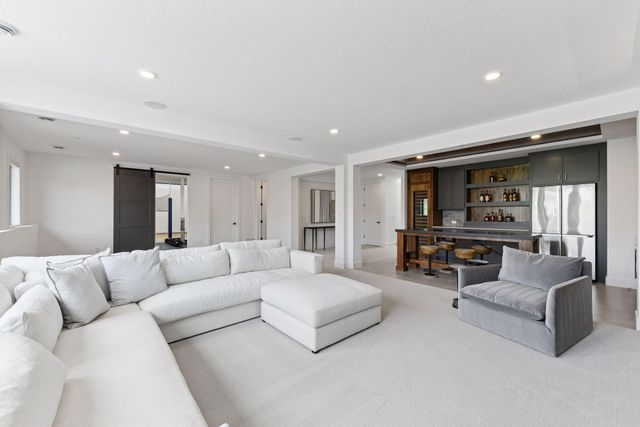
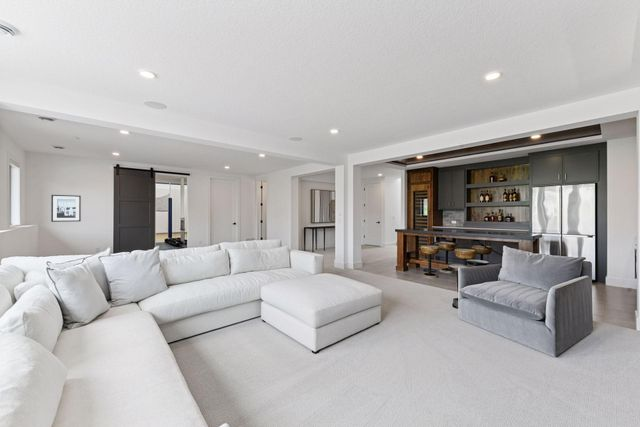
+ wall art (66, 208)
